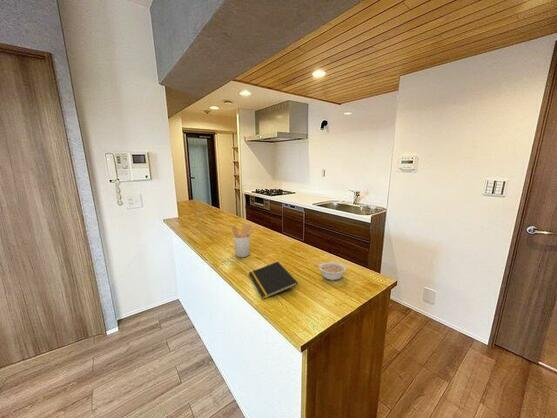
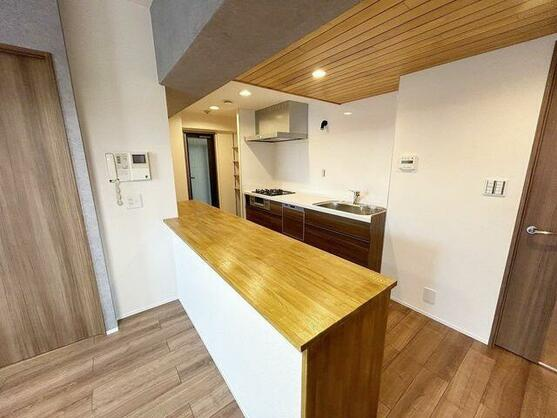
- utensil holder (243, 239)
- legume (331, 271)
- notepad (271, 278)
